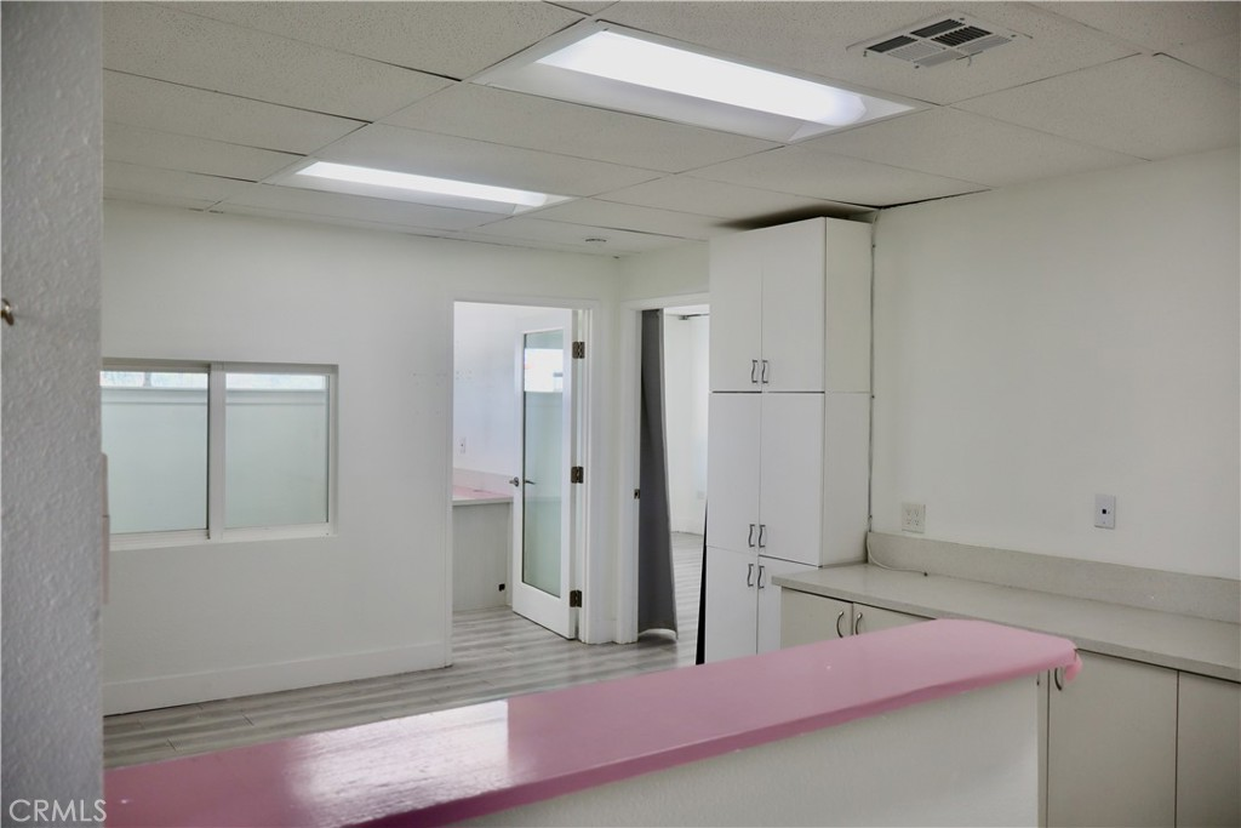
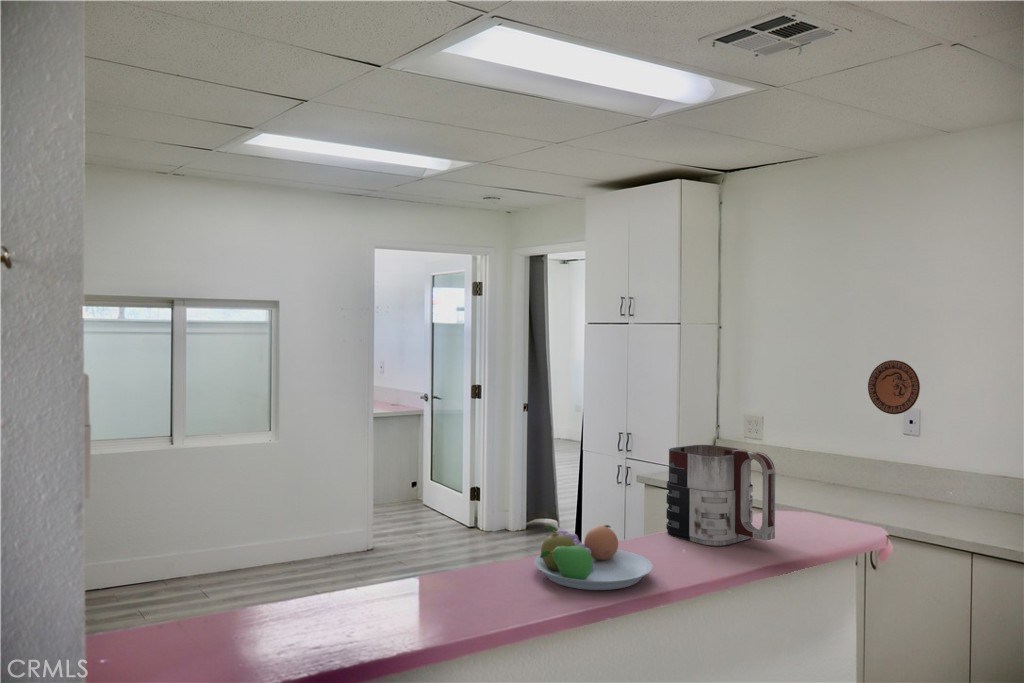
+ fruit bowl (588, 551)
+ decorative plate (893, 387)
+ mug (723, 493)
